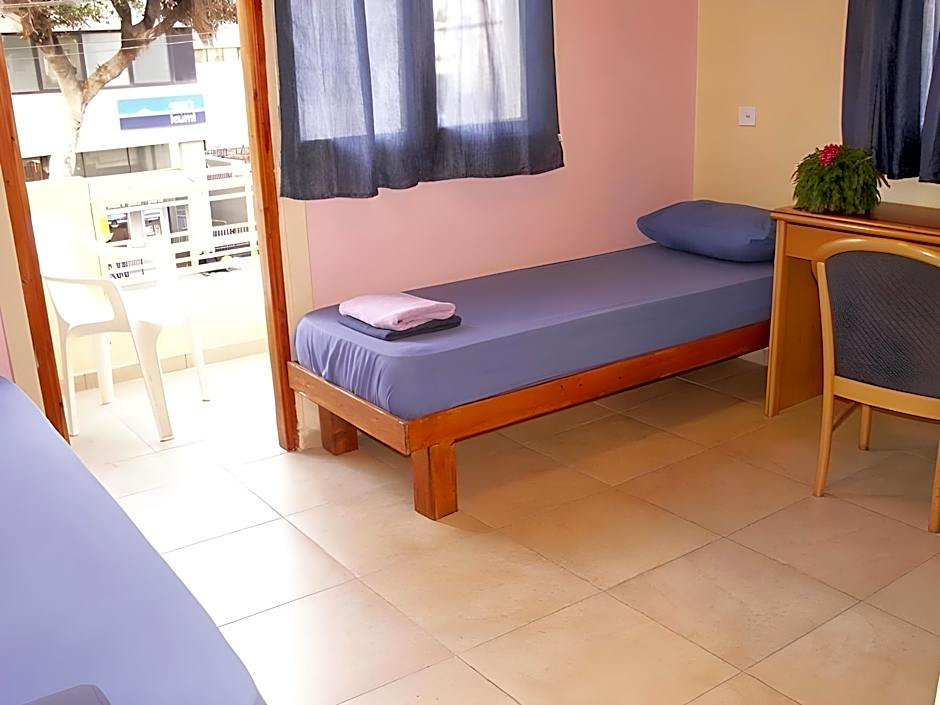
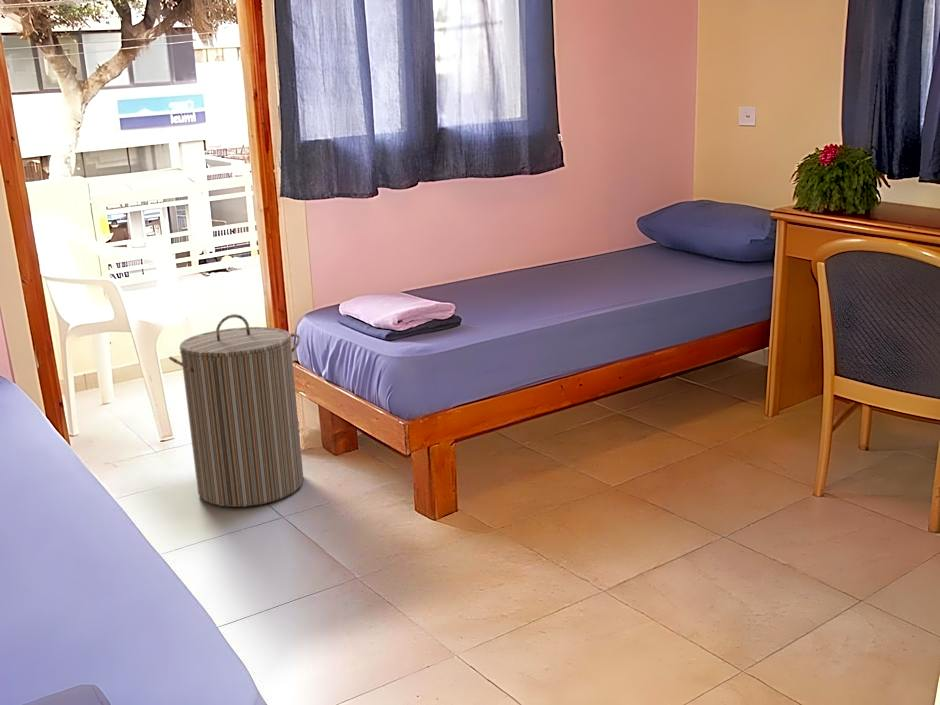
+ laundry hamper (242, 402)
